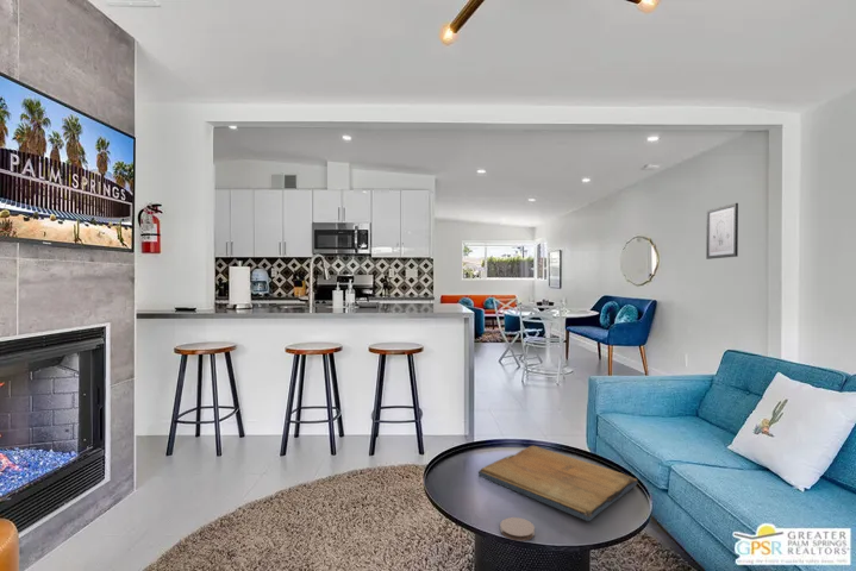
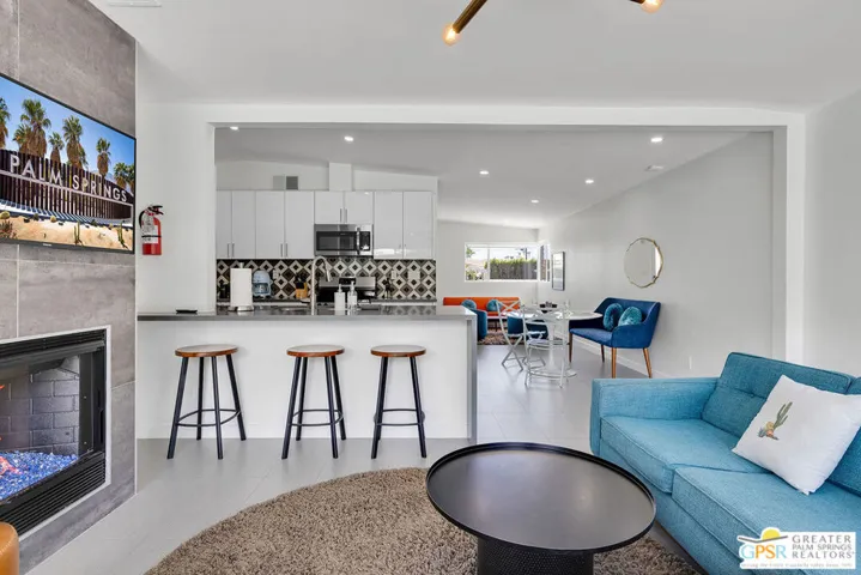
- wall art (720, 232)
- coaster (517, 528)
- religious icon (556, 476)
